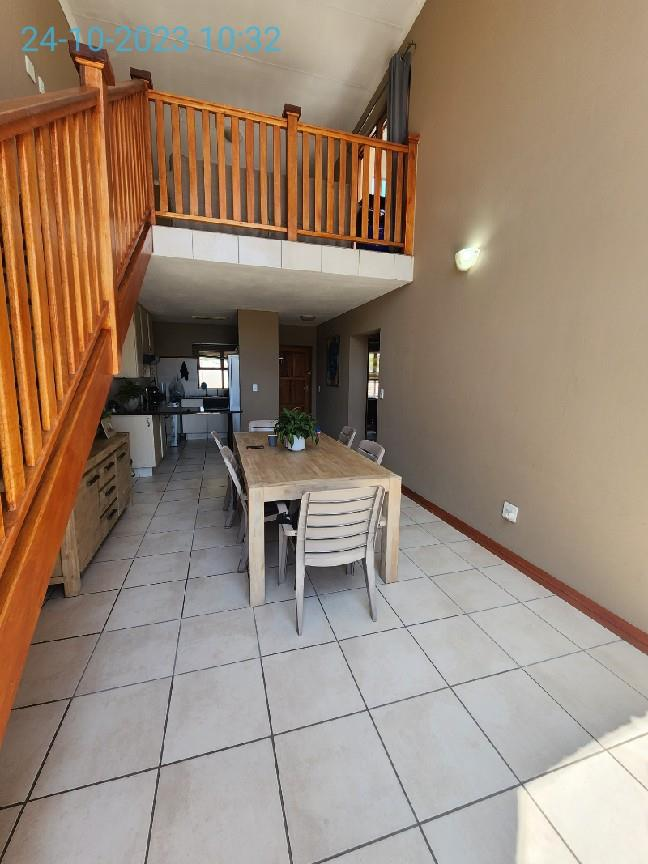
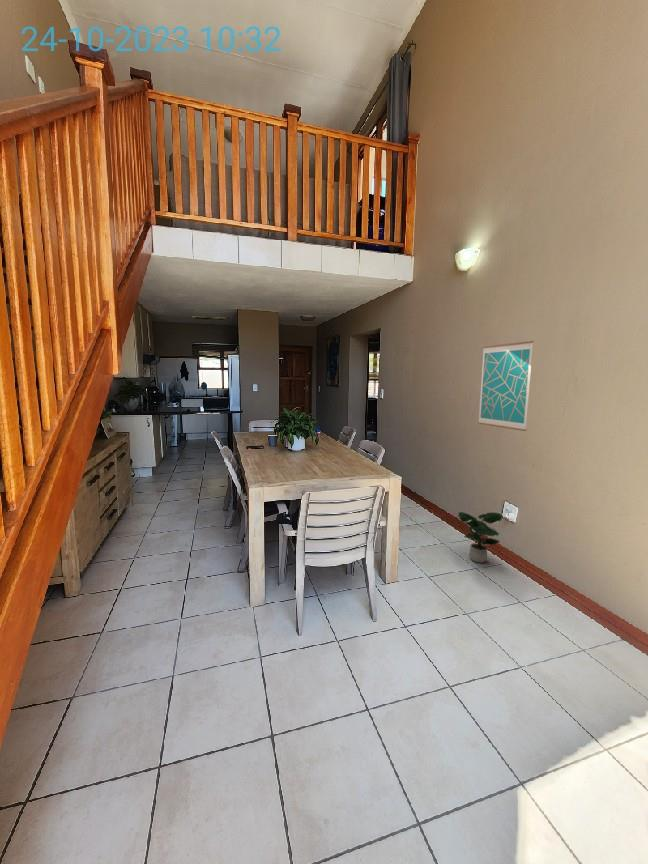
+ potted plant (481, 537)
+ wall art (503, 386)
